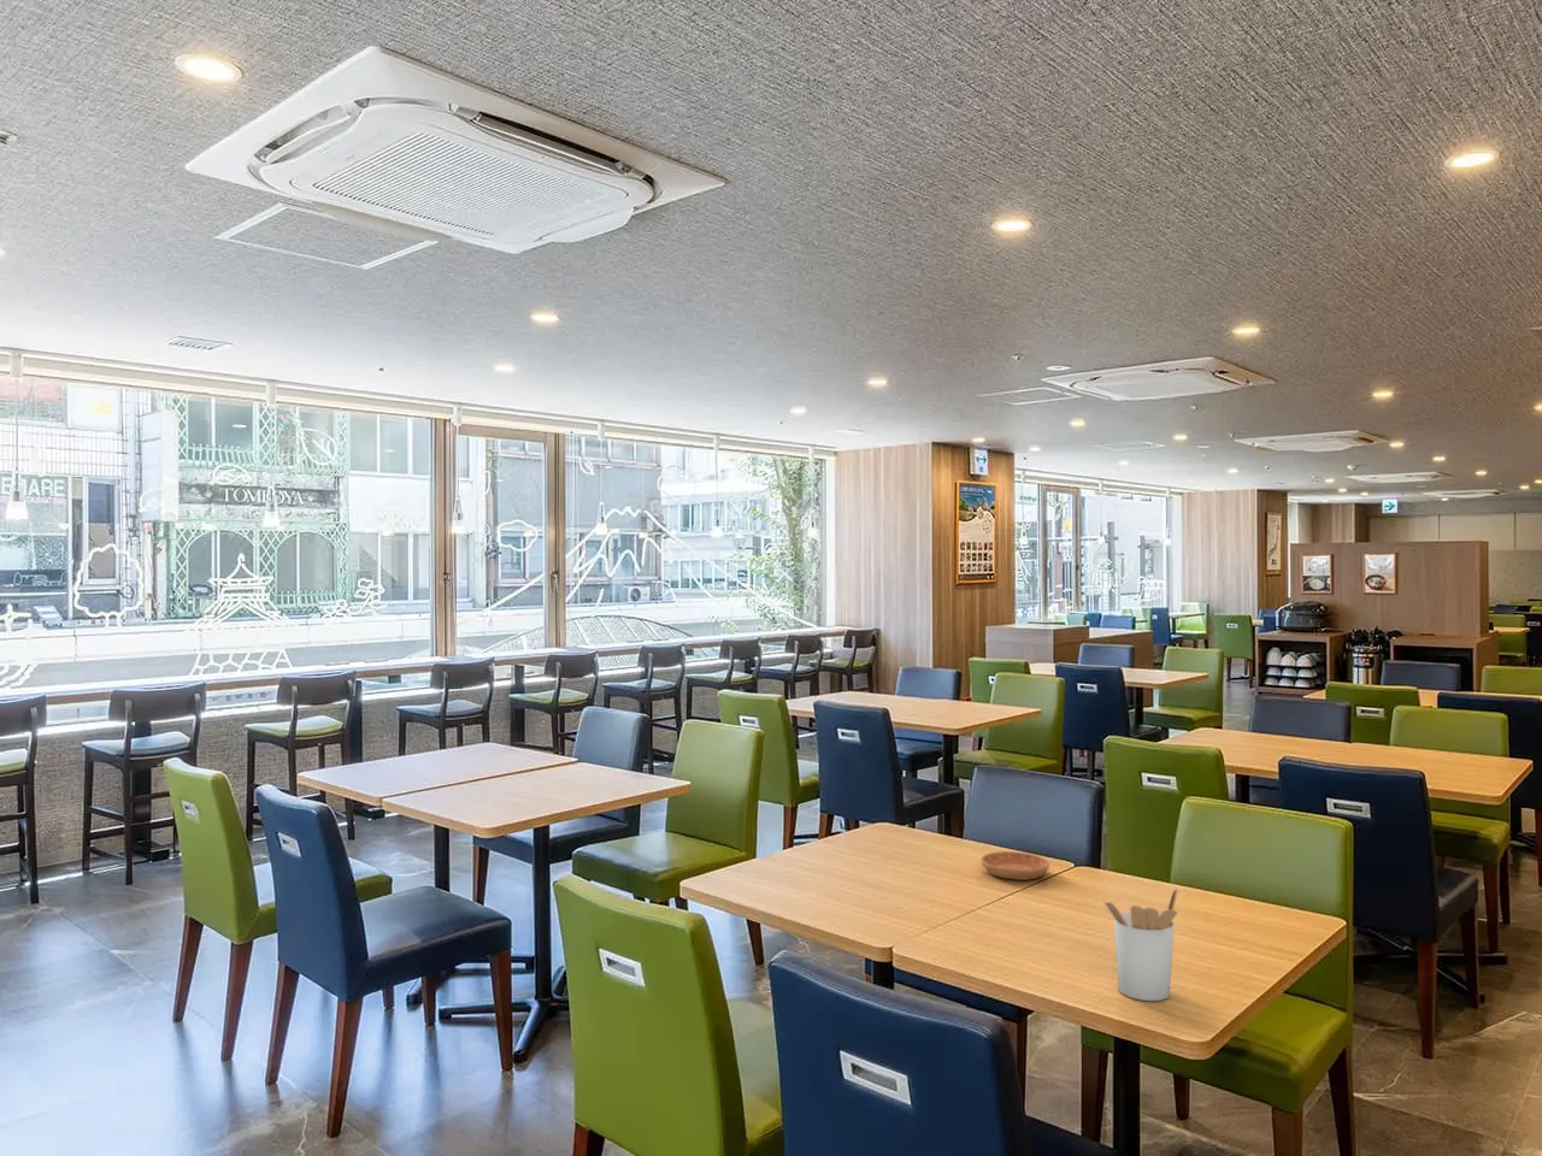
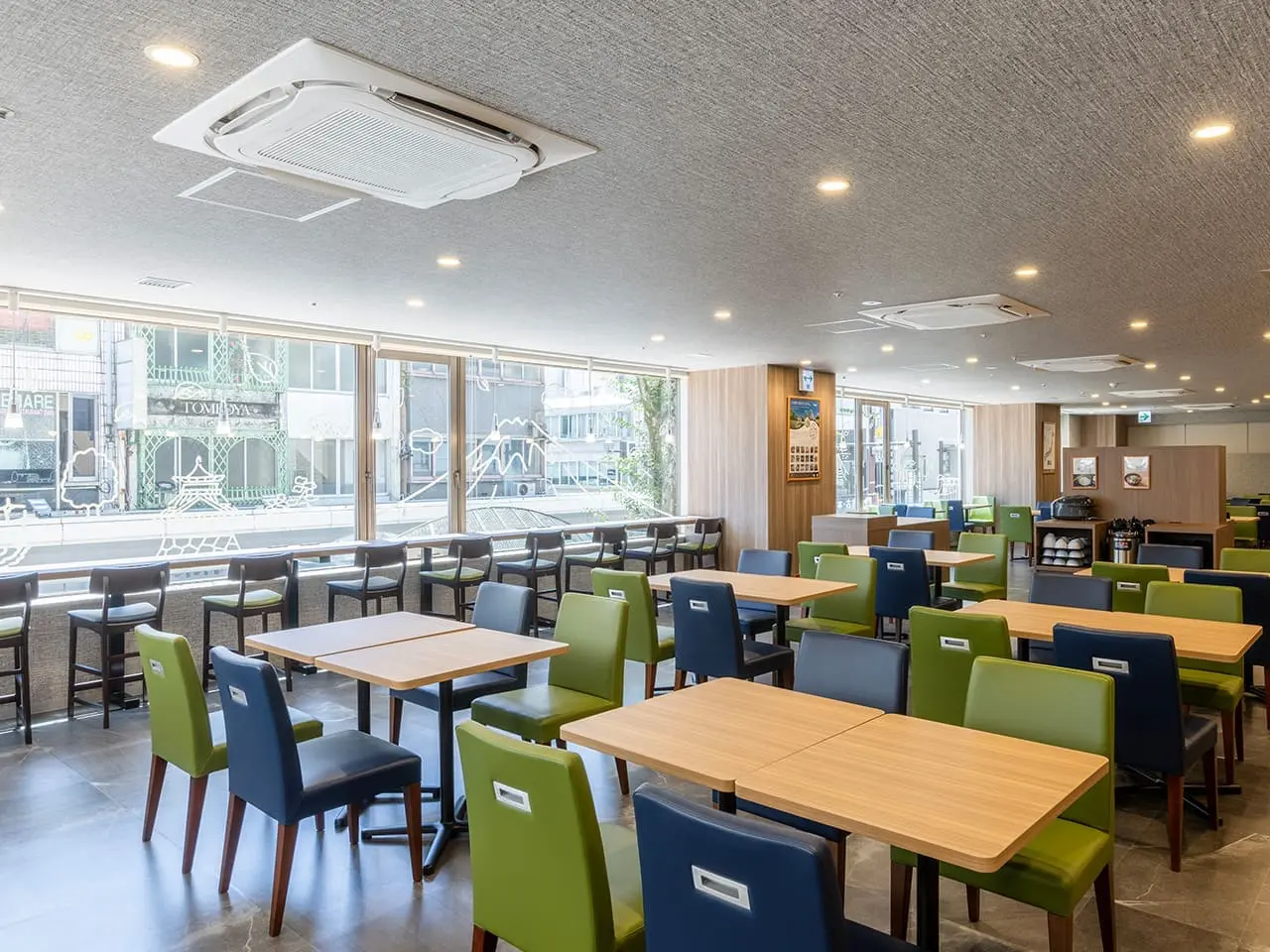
- utensil holder (1147, 942)
- saucer (1014, 866)
